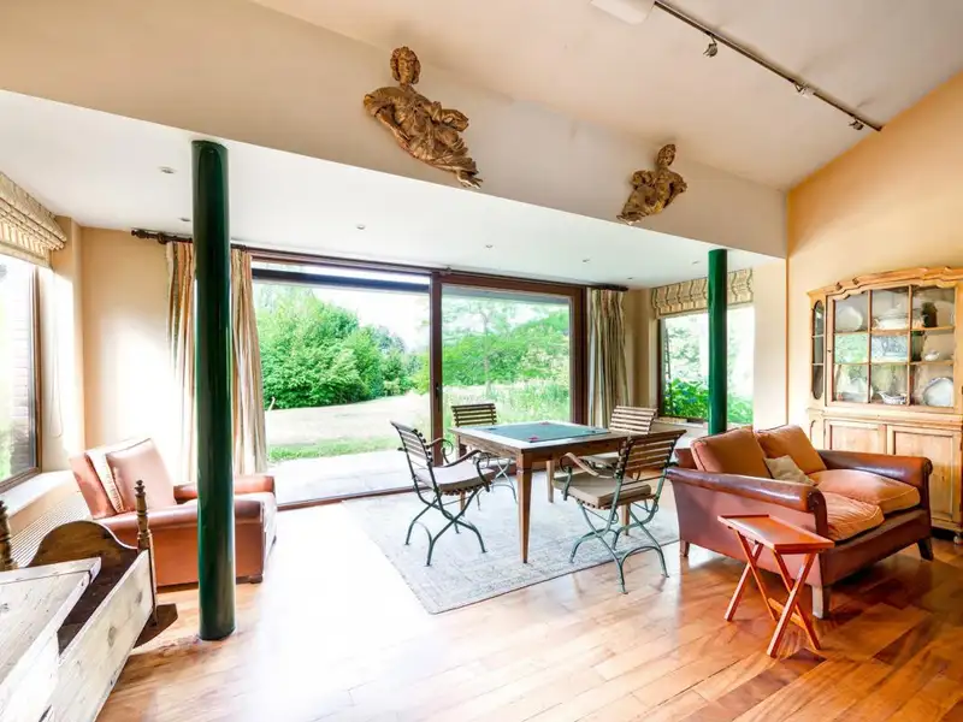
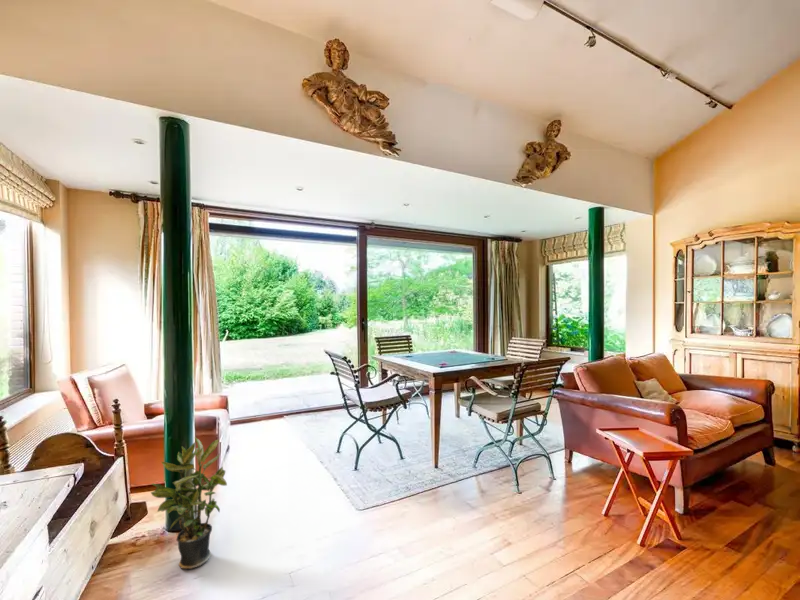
+ potted plant (190, 500)
